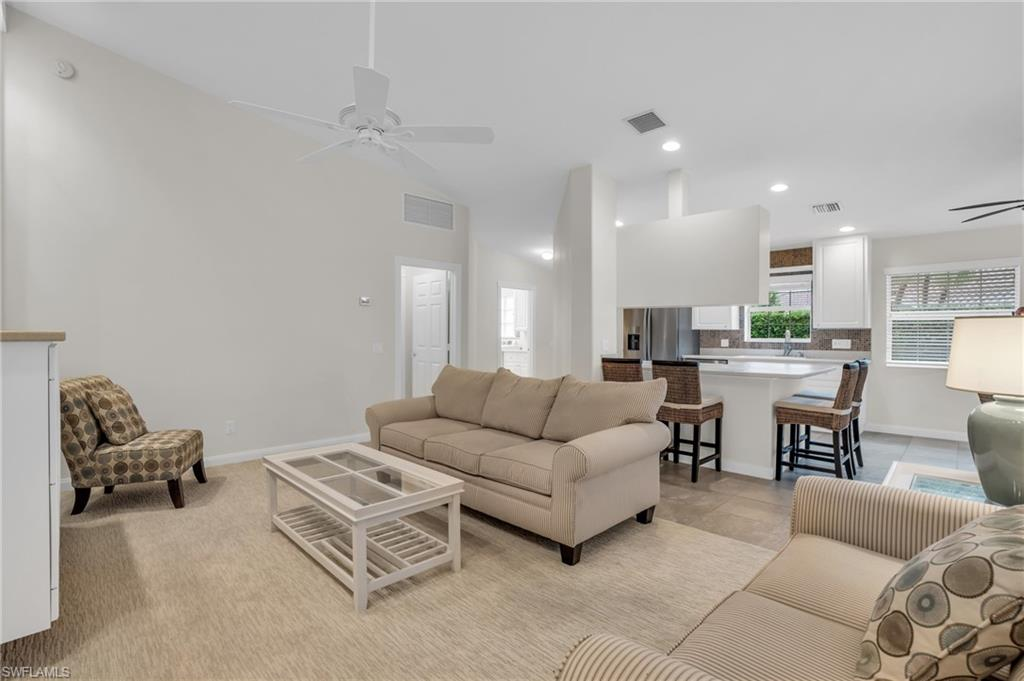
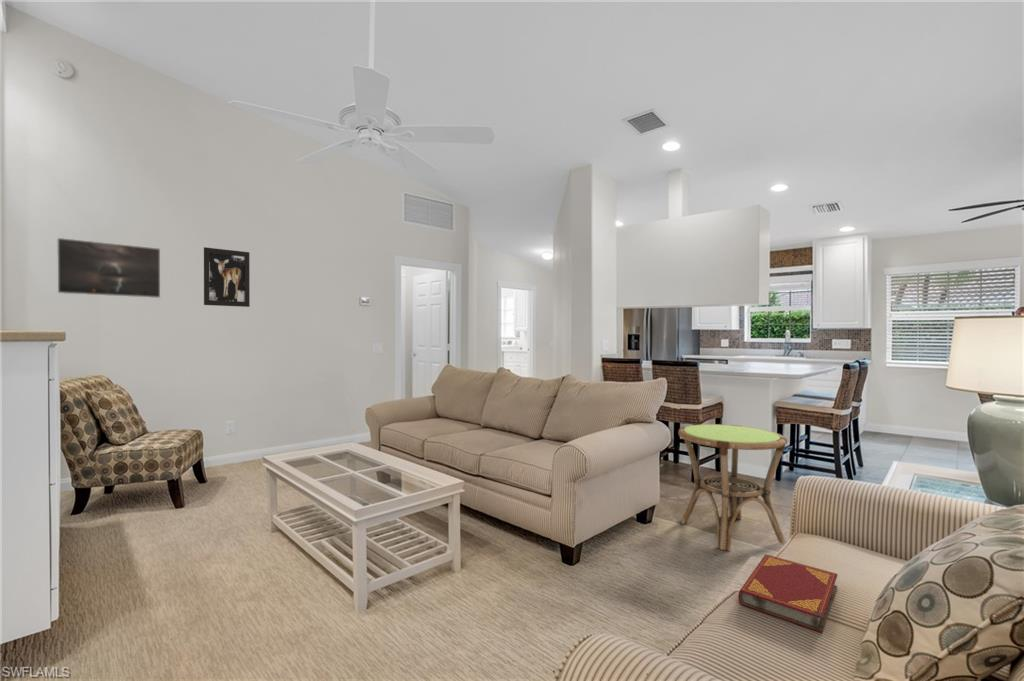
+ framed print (111, 269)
+ side table (729, 482)
+ wall art (227, 277)
+ hardback book (789, 588)
